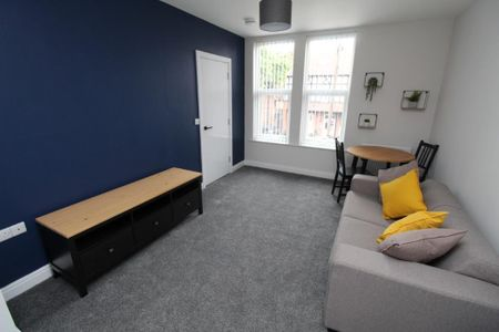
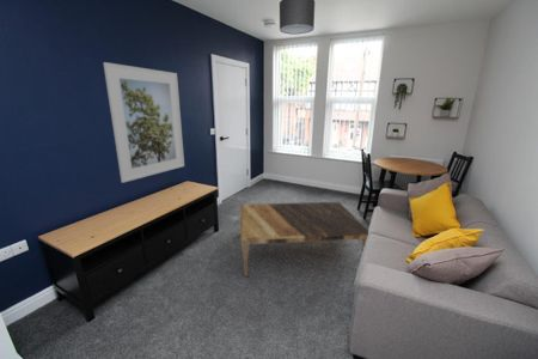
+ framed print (151, 123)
+ coffee table (298, 233)
